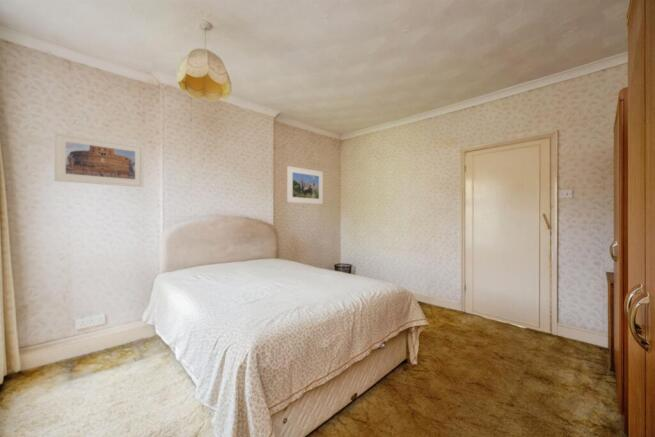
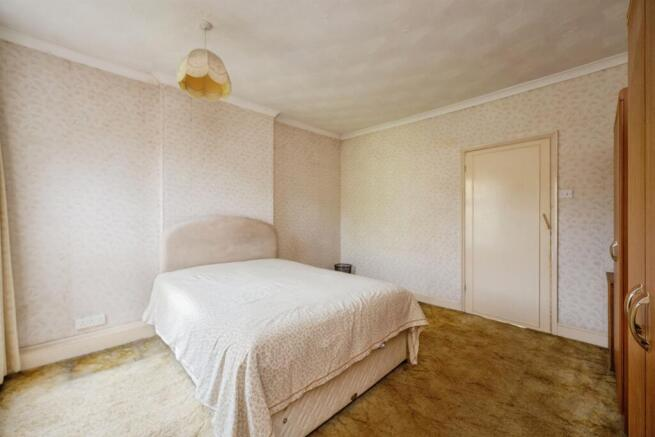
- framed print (306, 186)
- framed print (102, 161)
